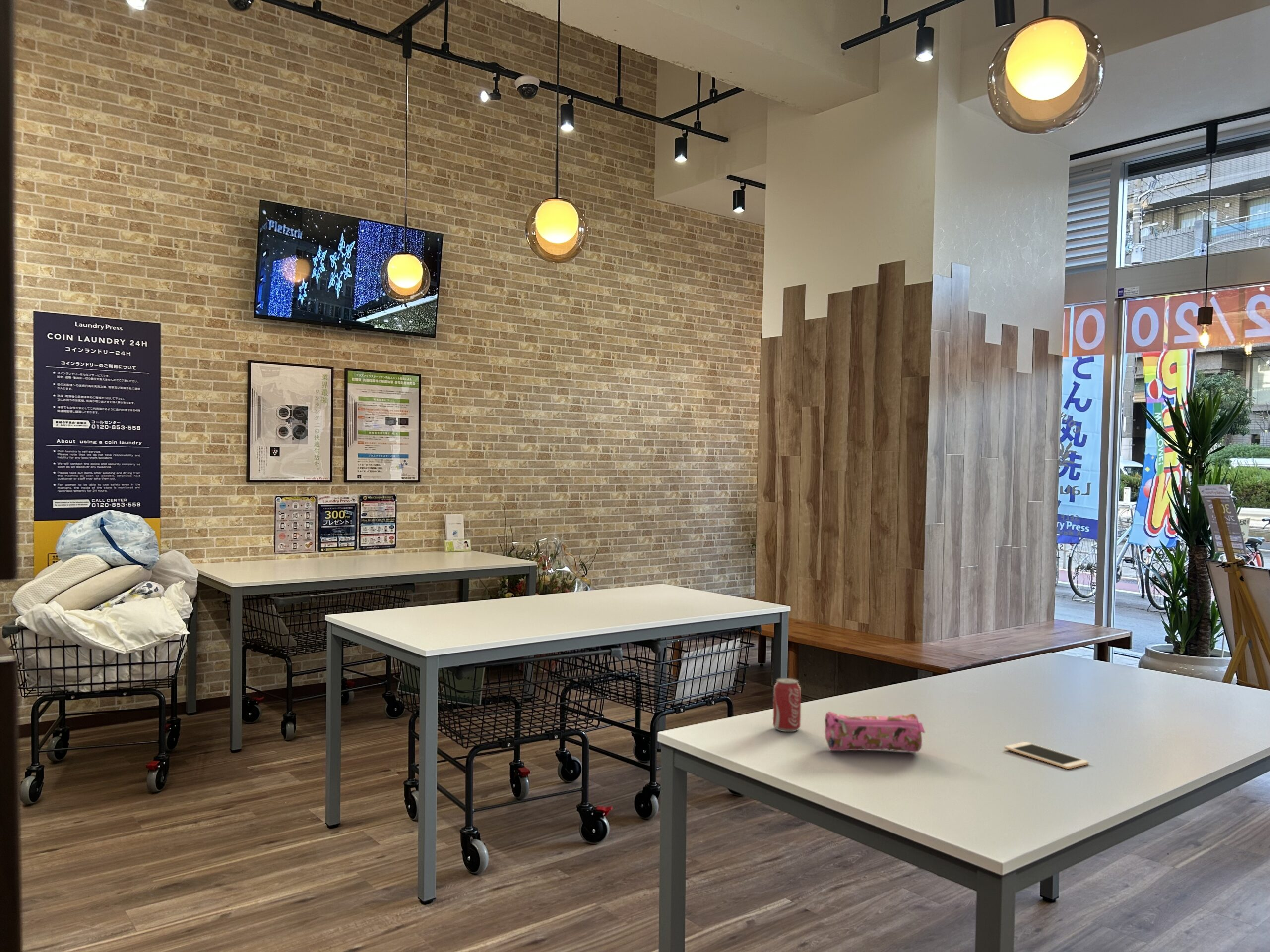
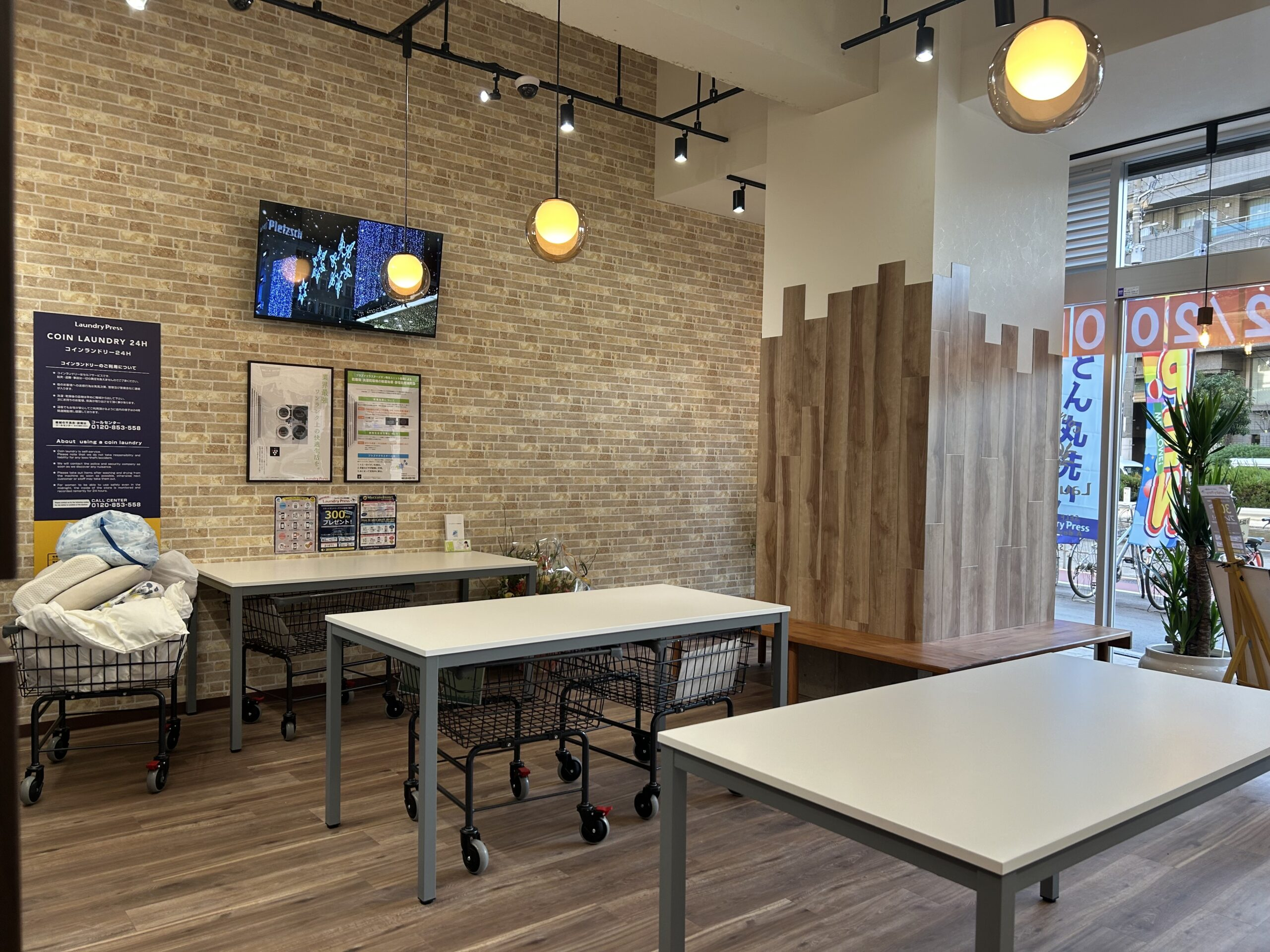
- pencil case (873, 732)
- beverage can (787, 704)
- cell phone (1045, 755)
